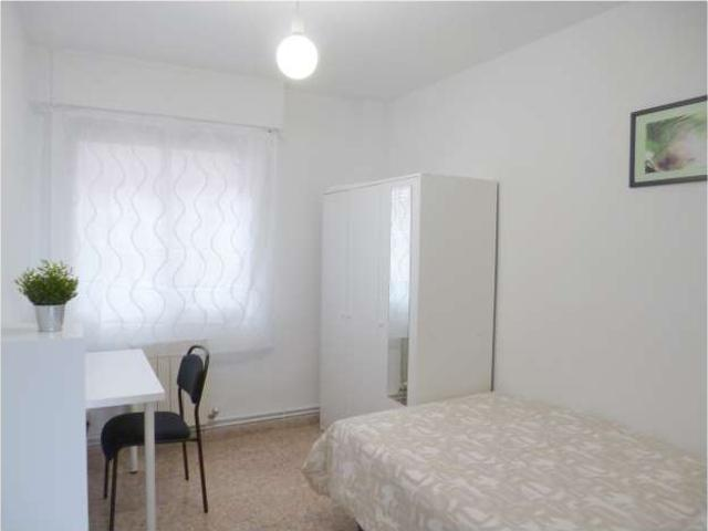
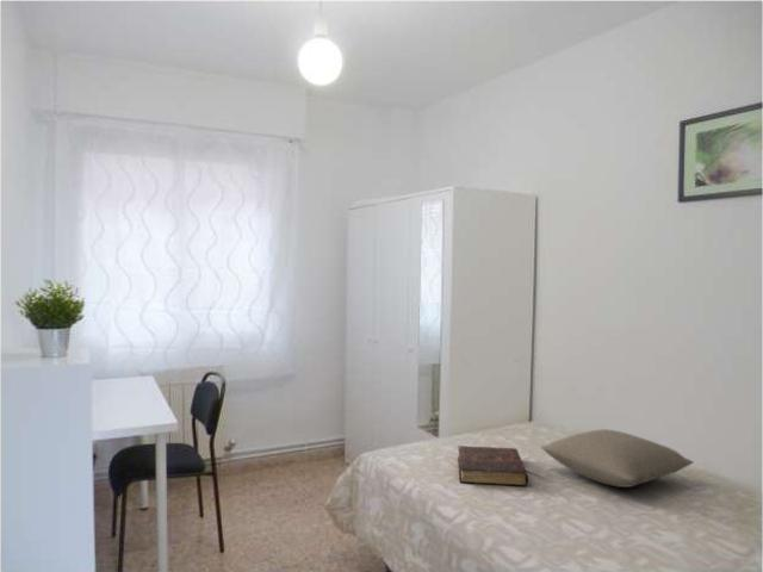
+ pillow (614, 455)
+ book (490, 464)
